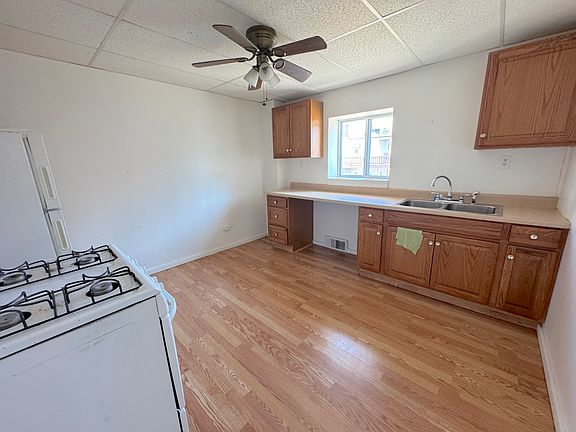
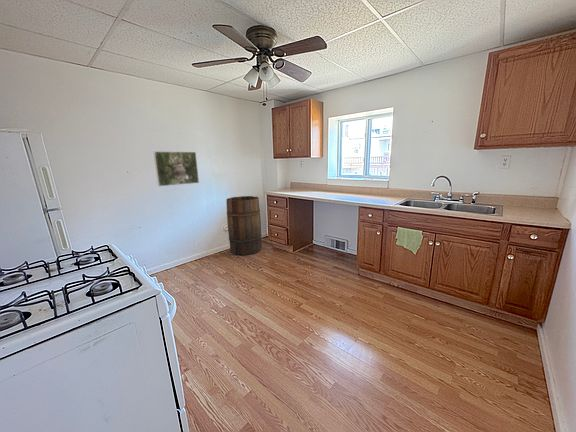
+ wooden barrel (244, 224)
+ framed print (177, 168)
